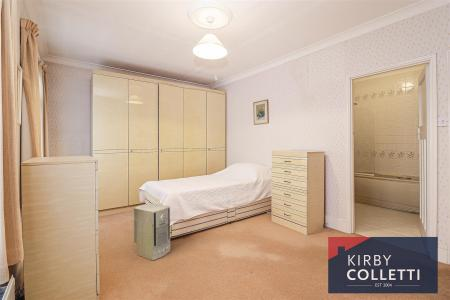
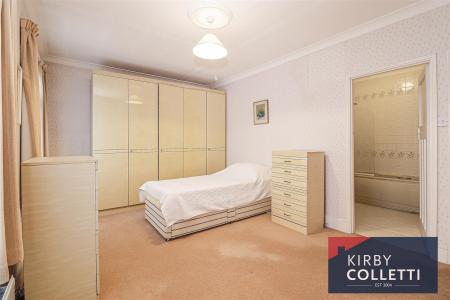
- air purifier (152, 229)
